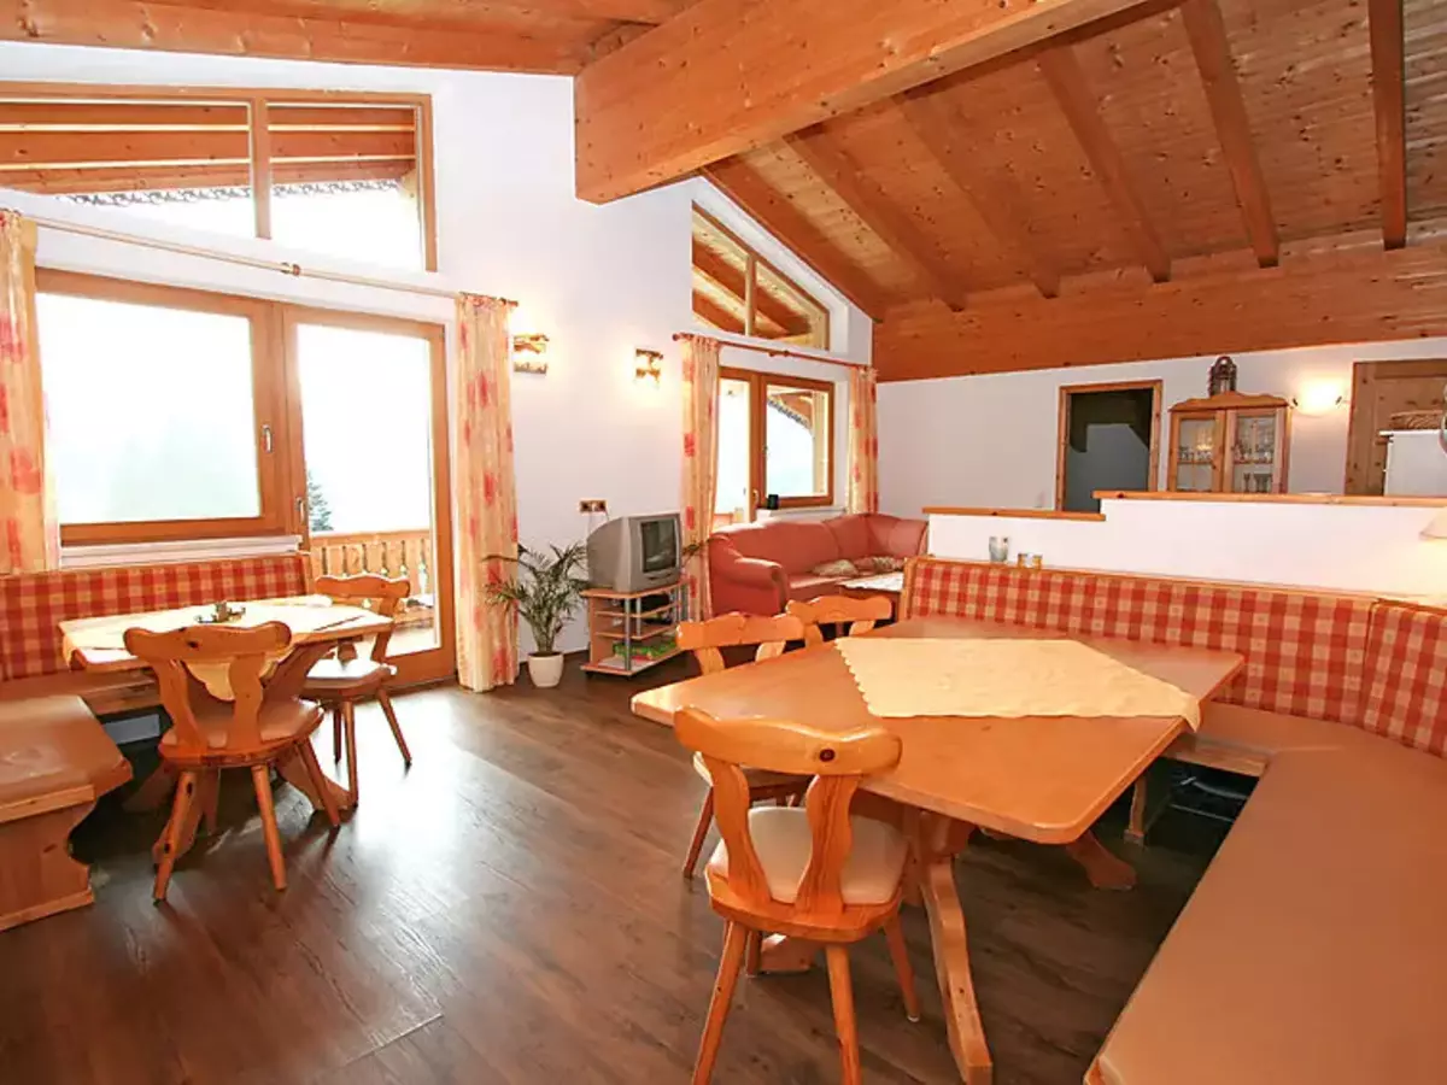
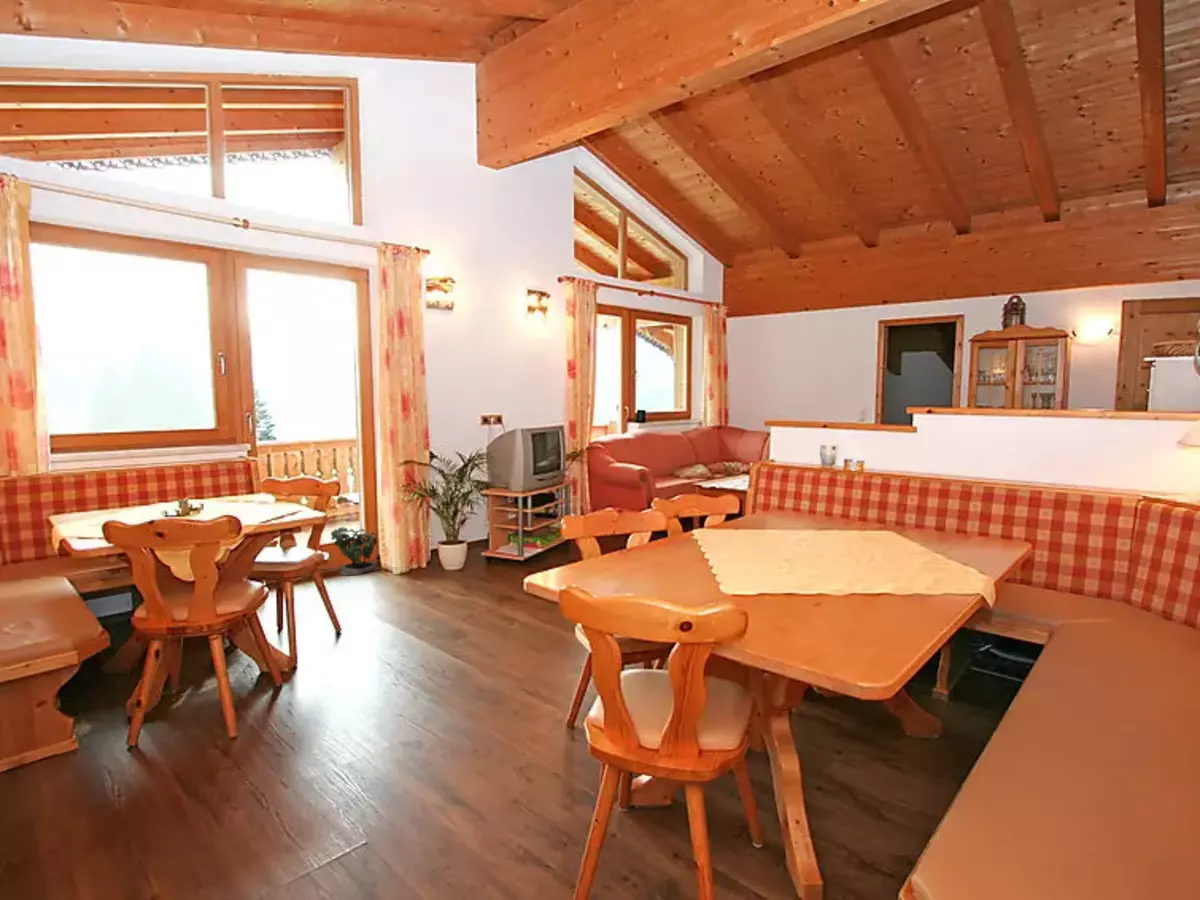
+ potted plant (354, 547)
